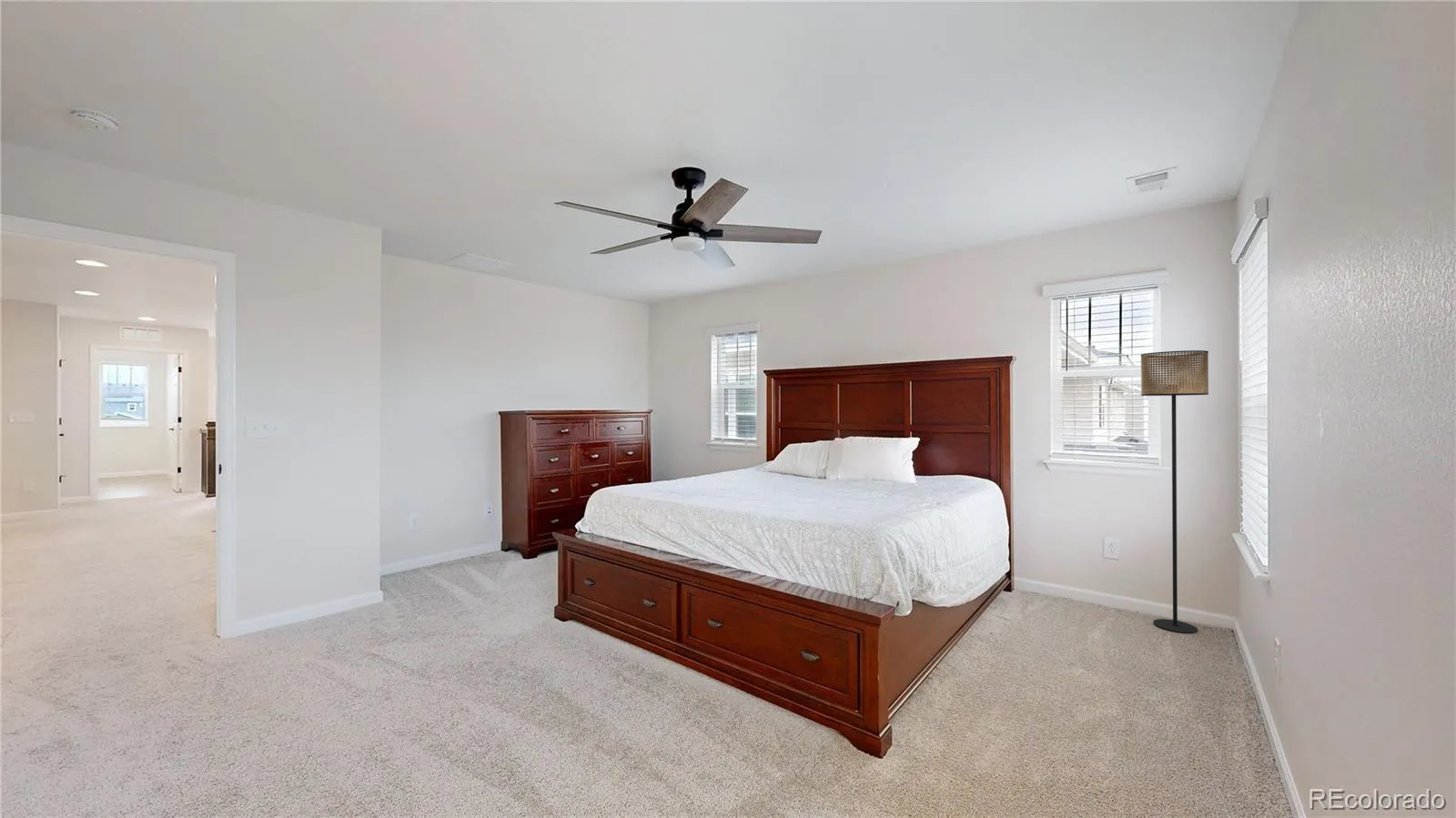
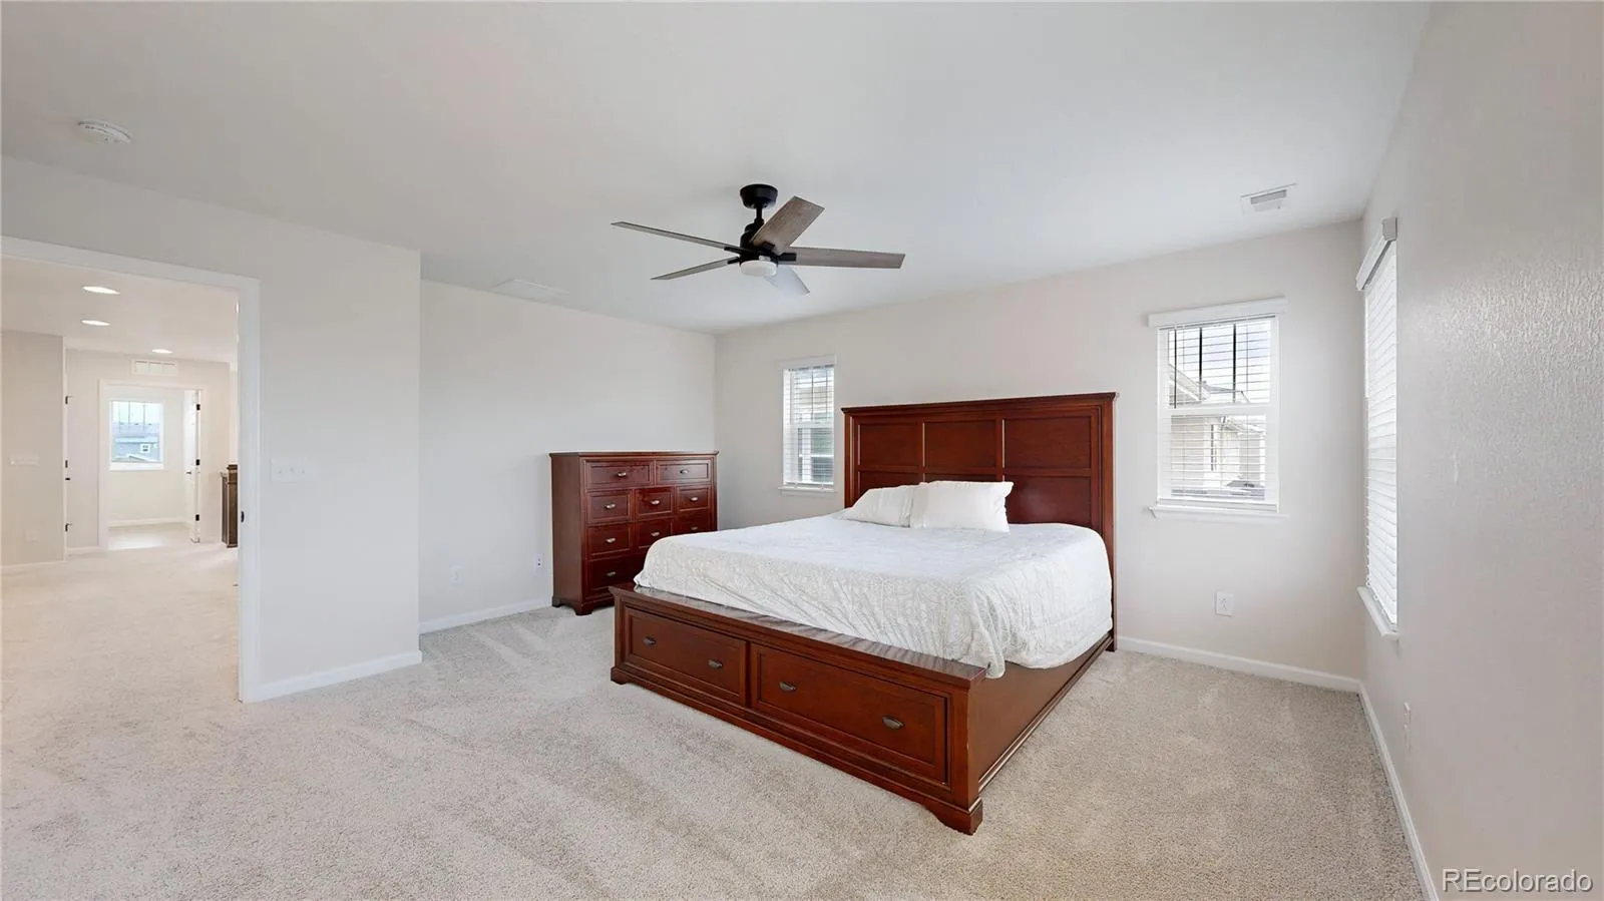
- floor lamp (1174, 490)
